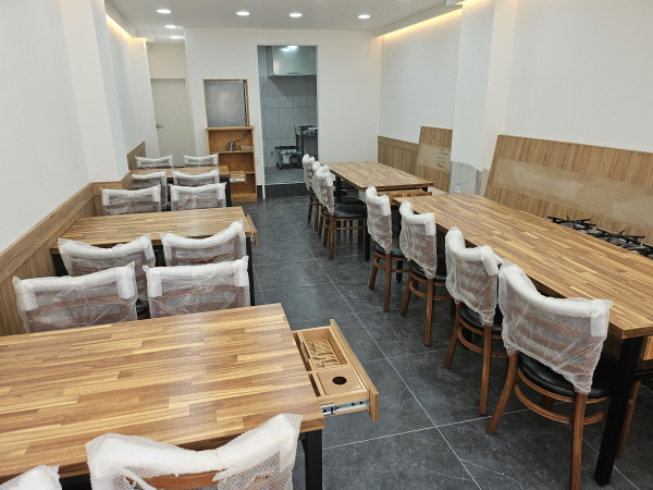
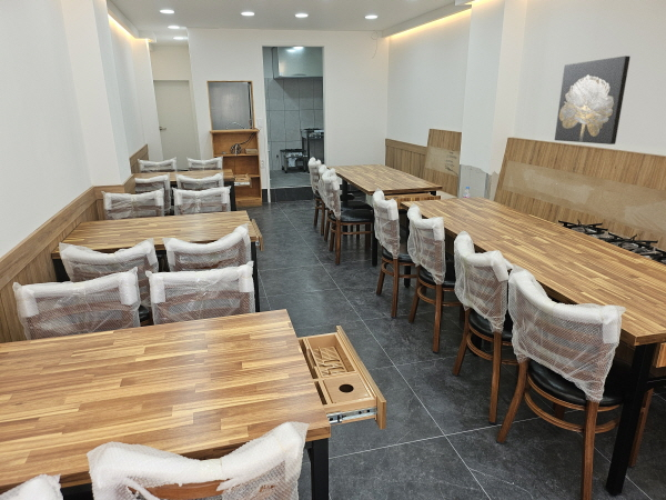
+ wall art (588, 102)
